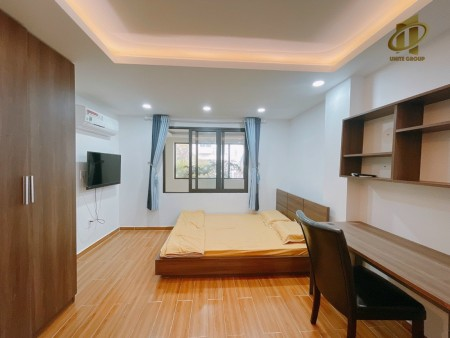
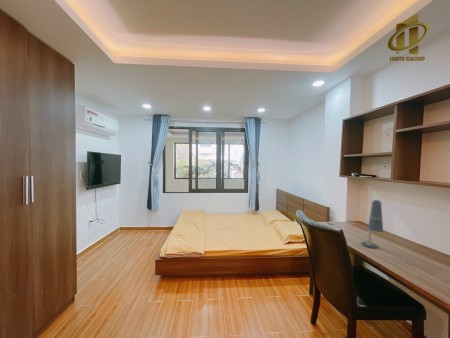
+ desk lamp (372, 223)
